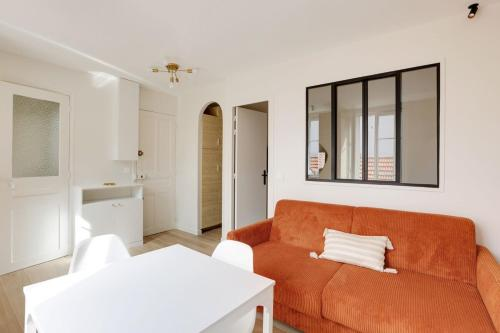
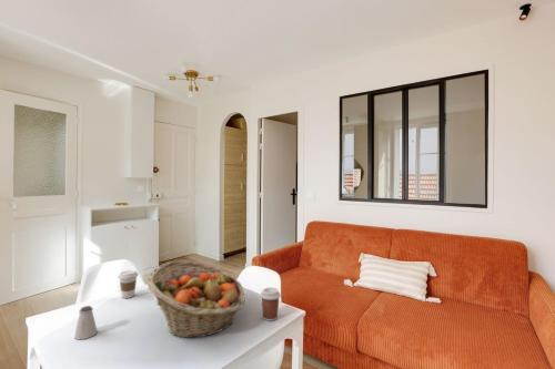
+ saltshaker (85, 320)
+ coffee cup (128, 284)
+ coffee cup (270, 304)
+ fruit basket (199, 293)
